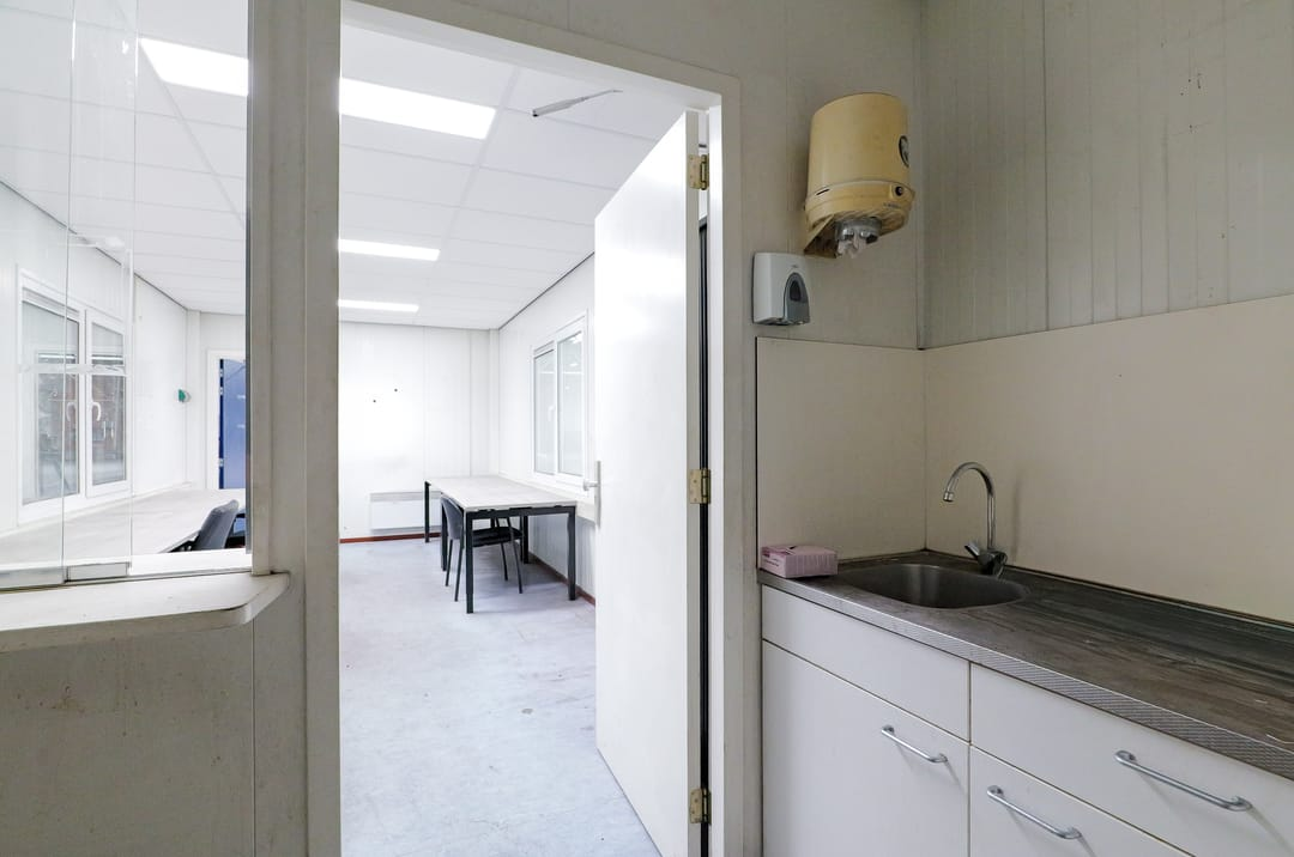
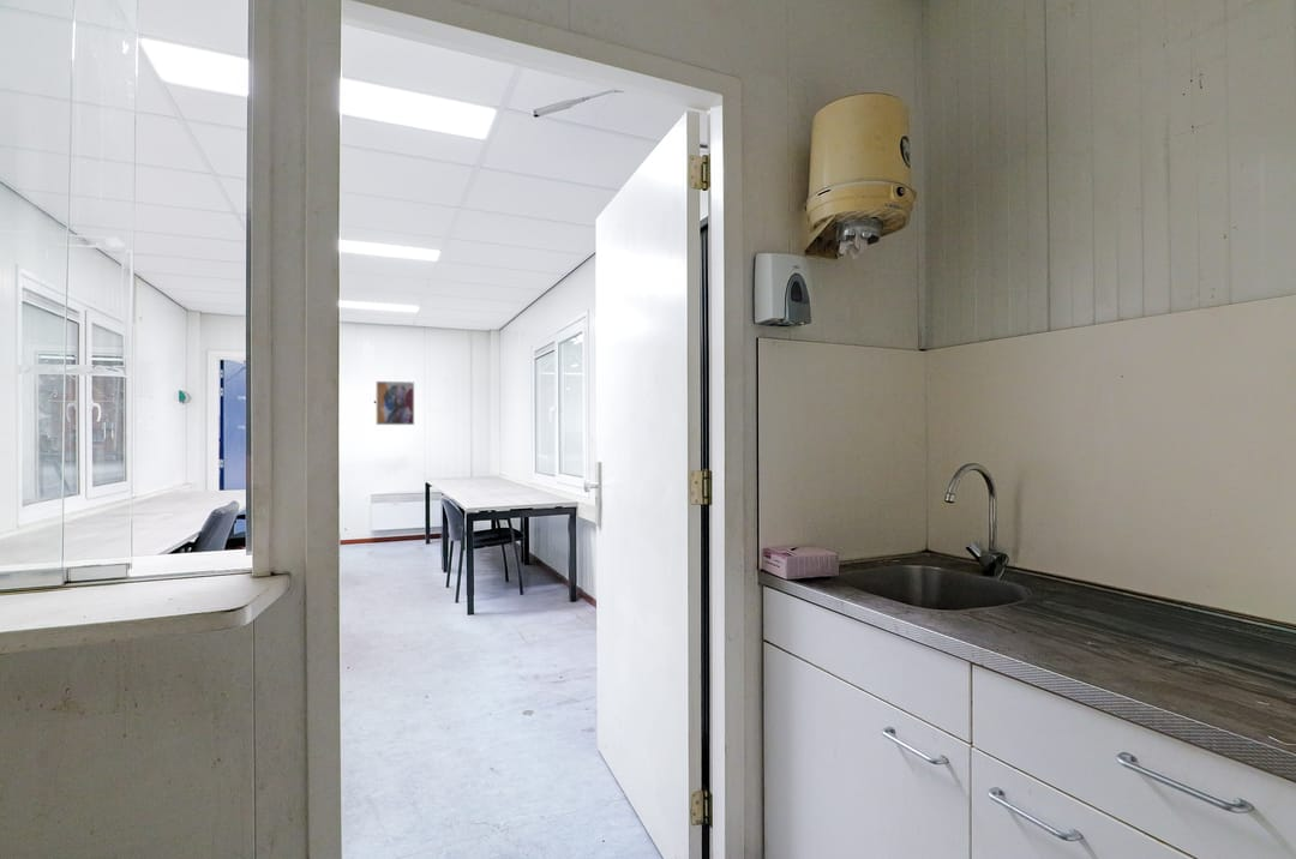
+ wall art (395, 403)
